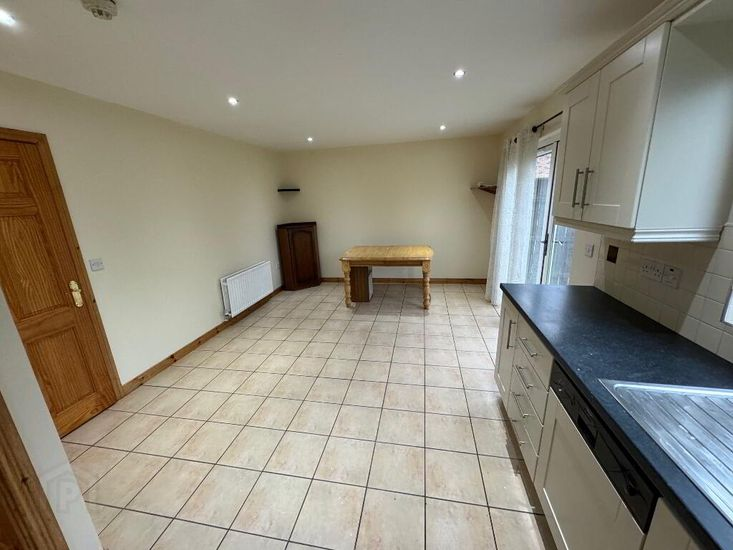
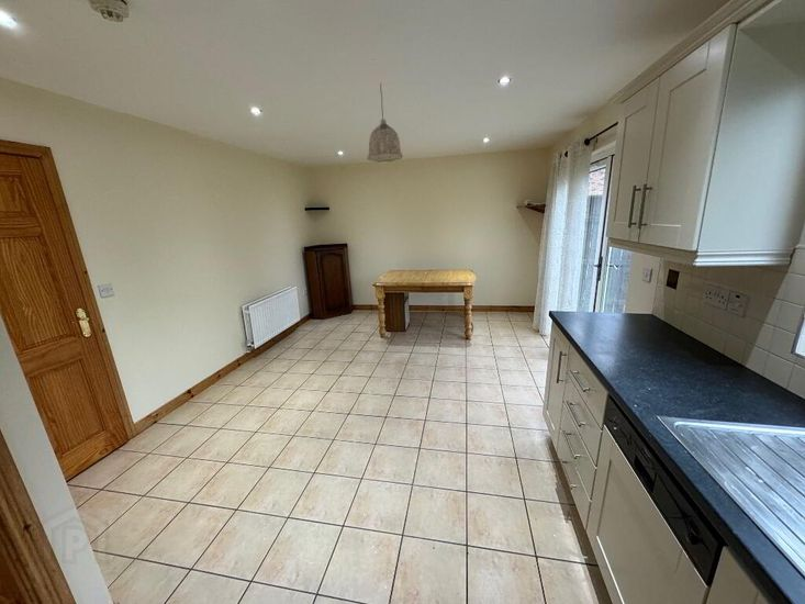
+ pendant lamp (382, 121)
